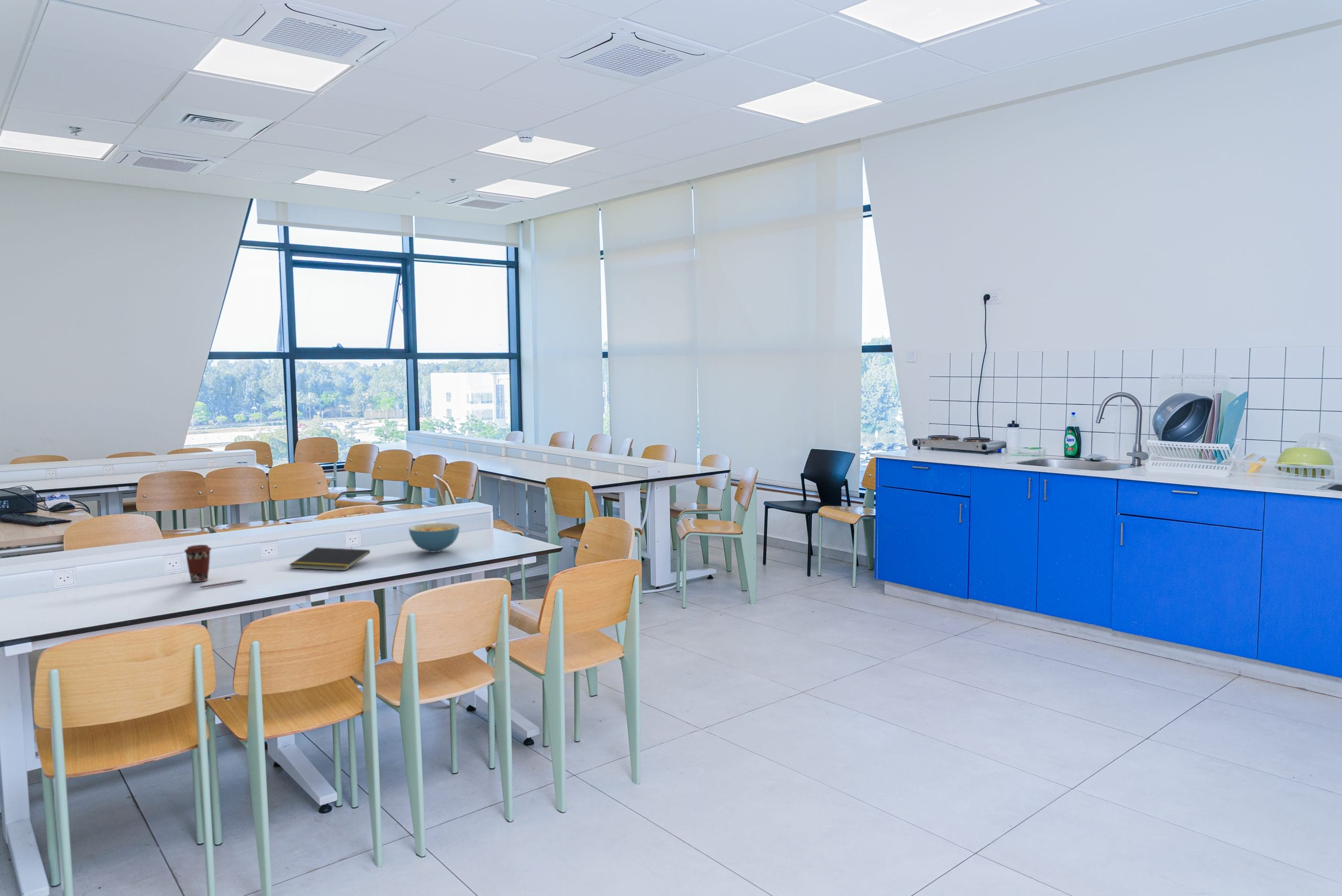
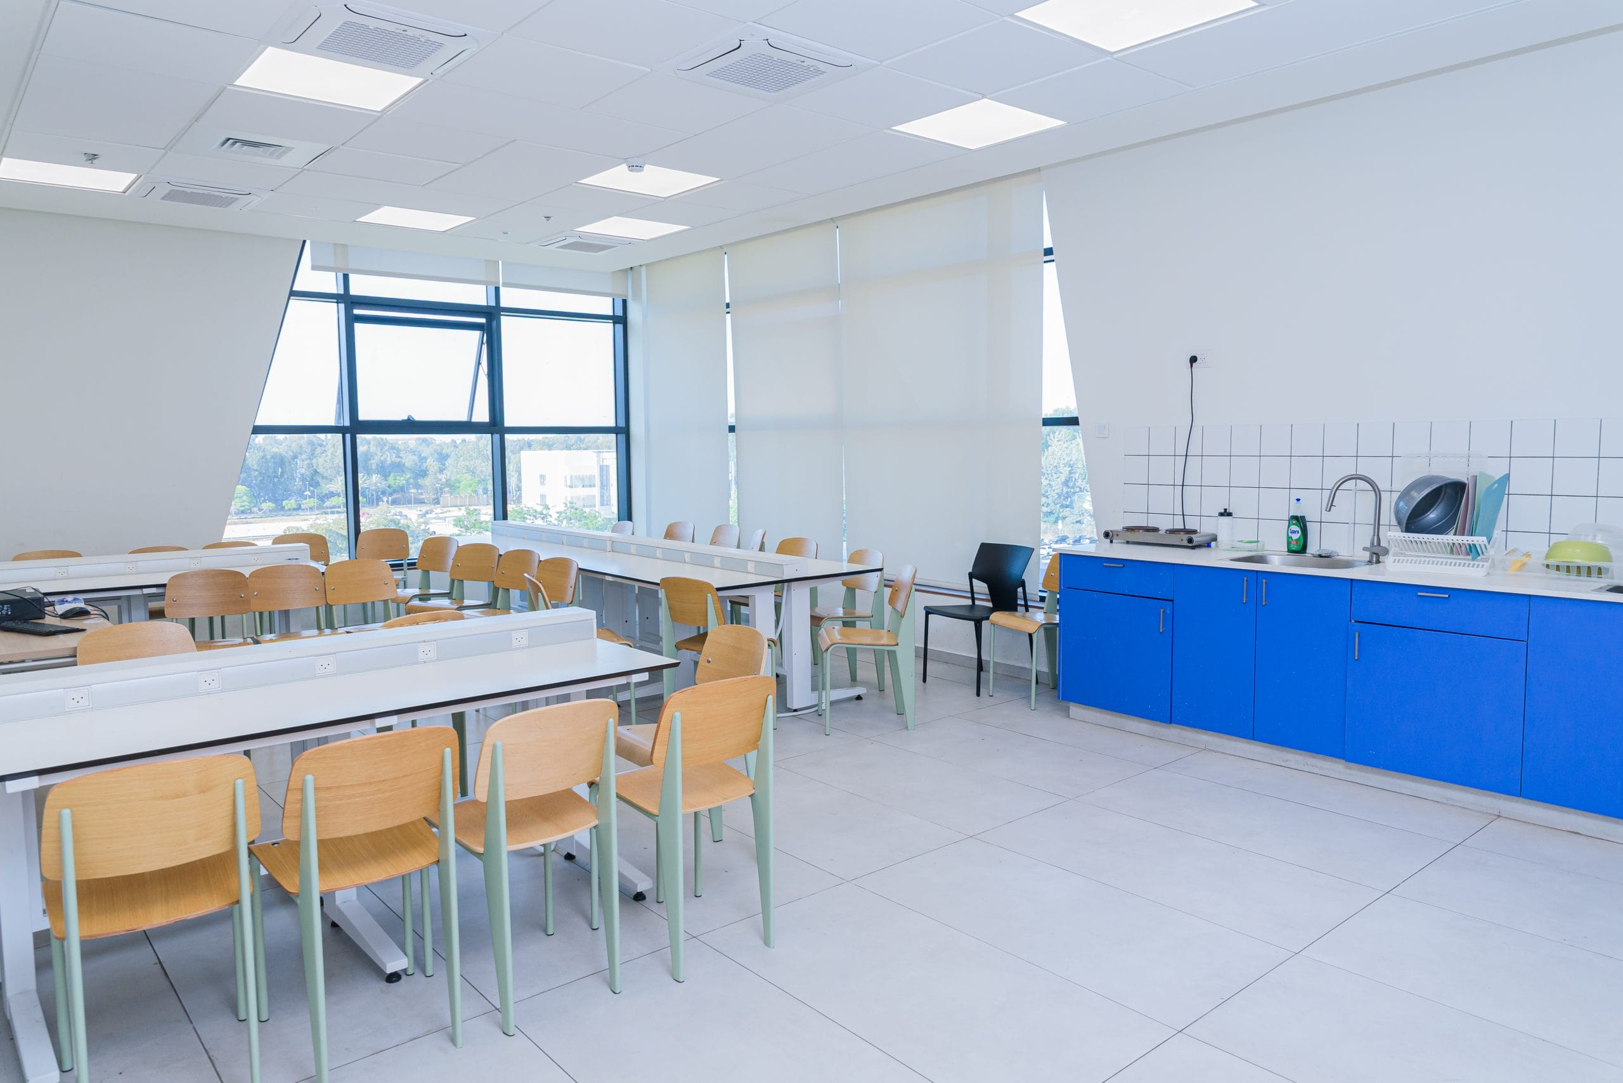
- pen (224, 584)
- cereal bowl (434, 539)
- notepad (330, 558)
- coffee cup (198, 563)
